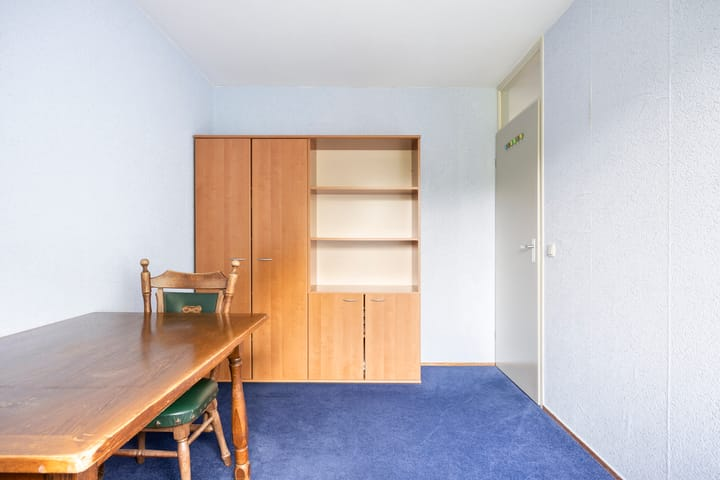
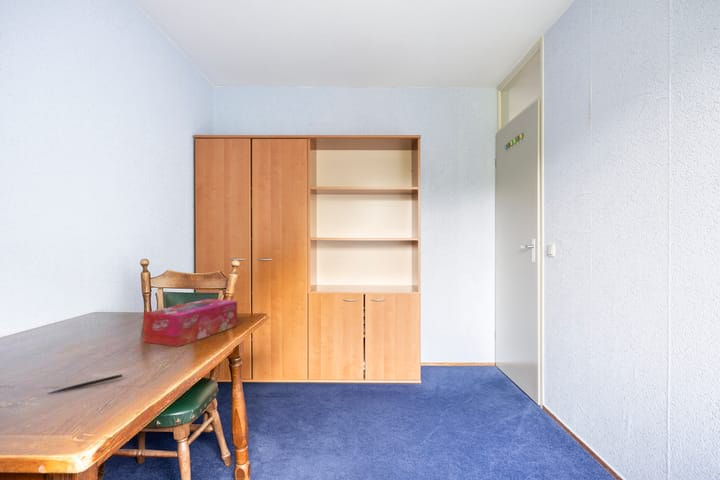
+ tissue box (194, 319)
+ pen (86, 383)
